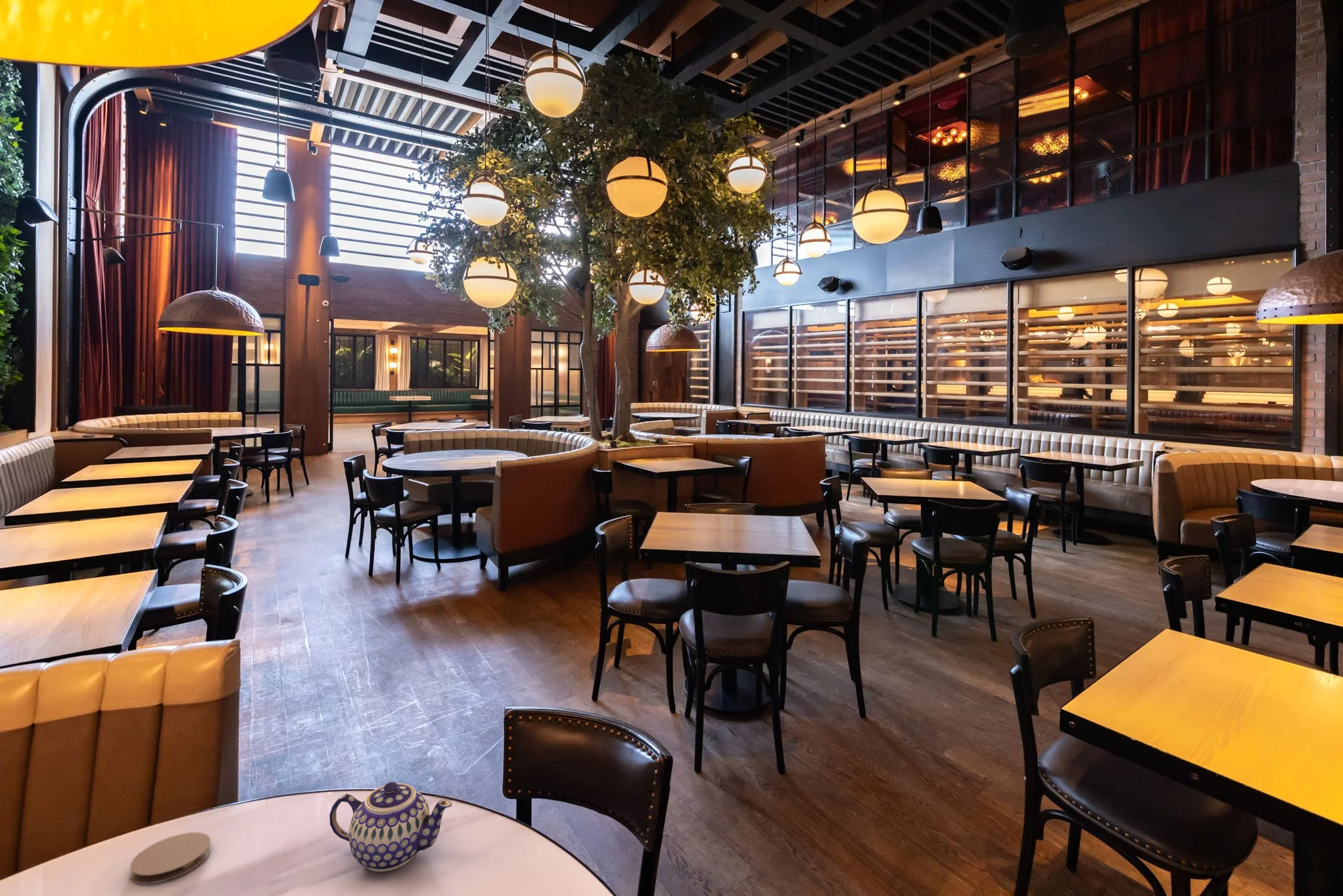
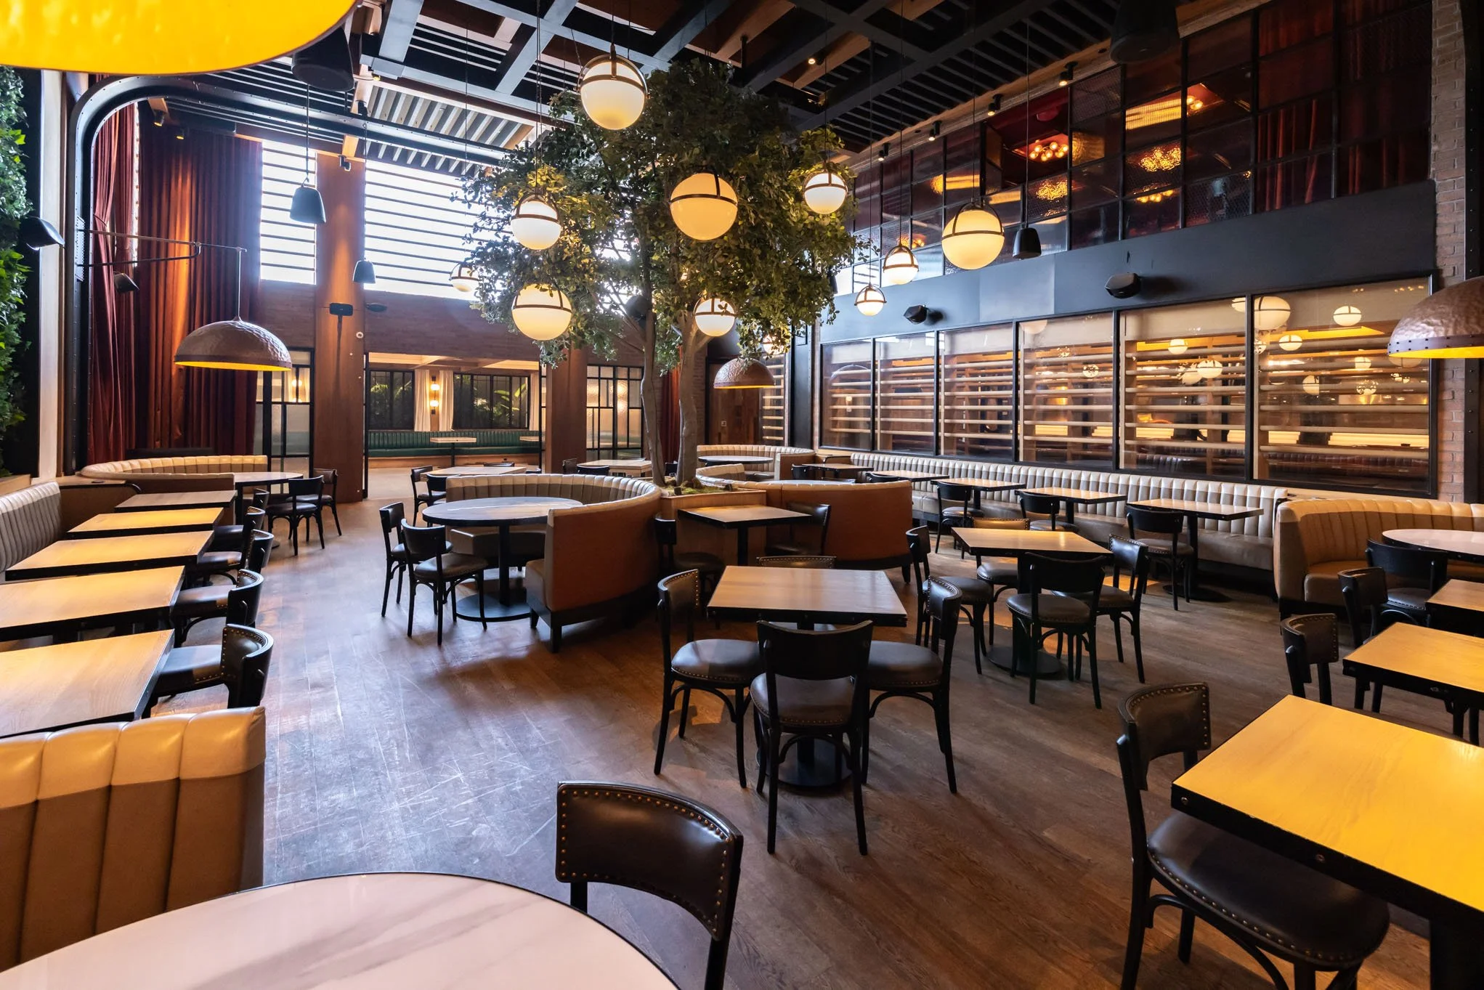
- coaster (172, 857)
- teapot (390, 819)
